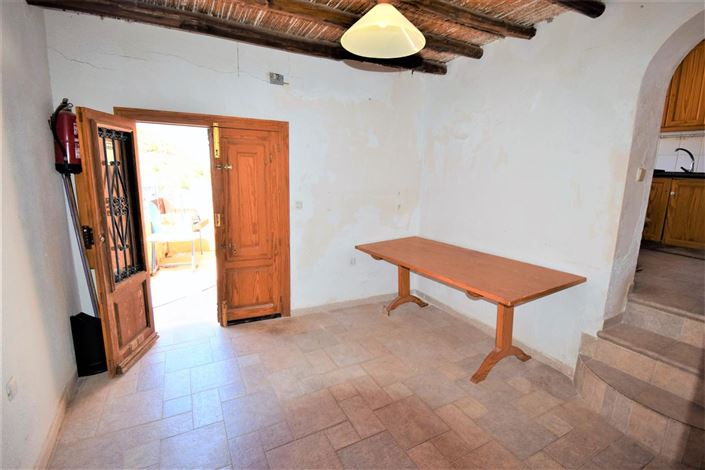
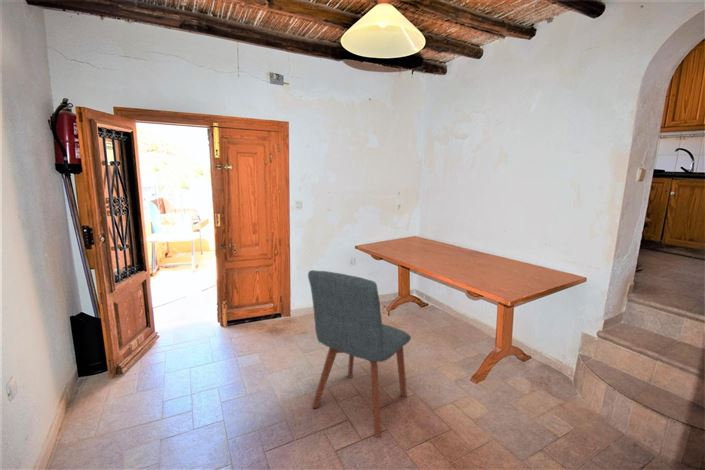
+ chair (360, 337)
